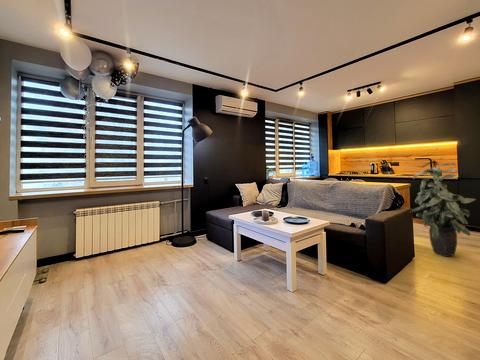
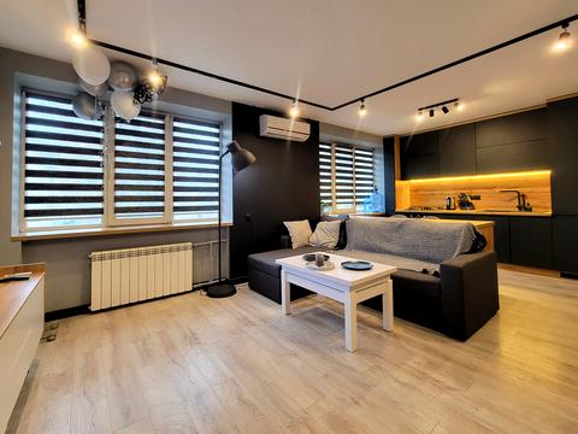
- indoor plant (441, 209)
